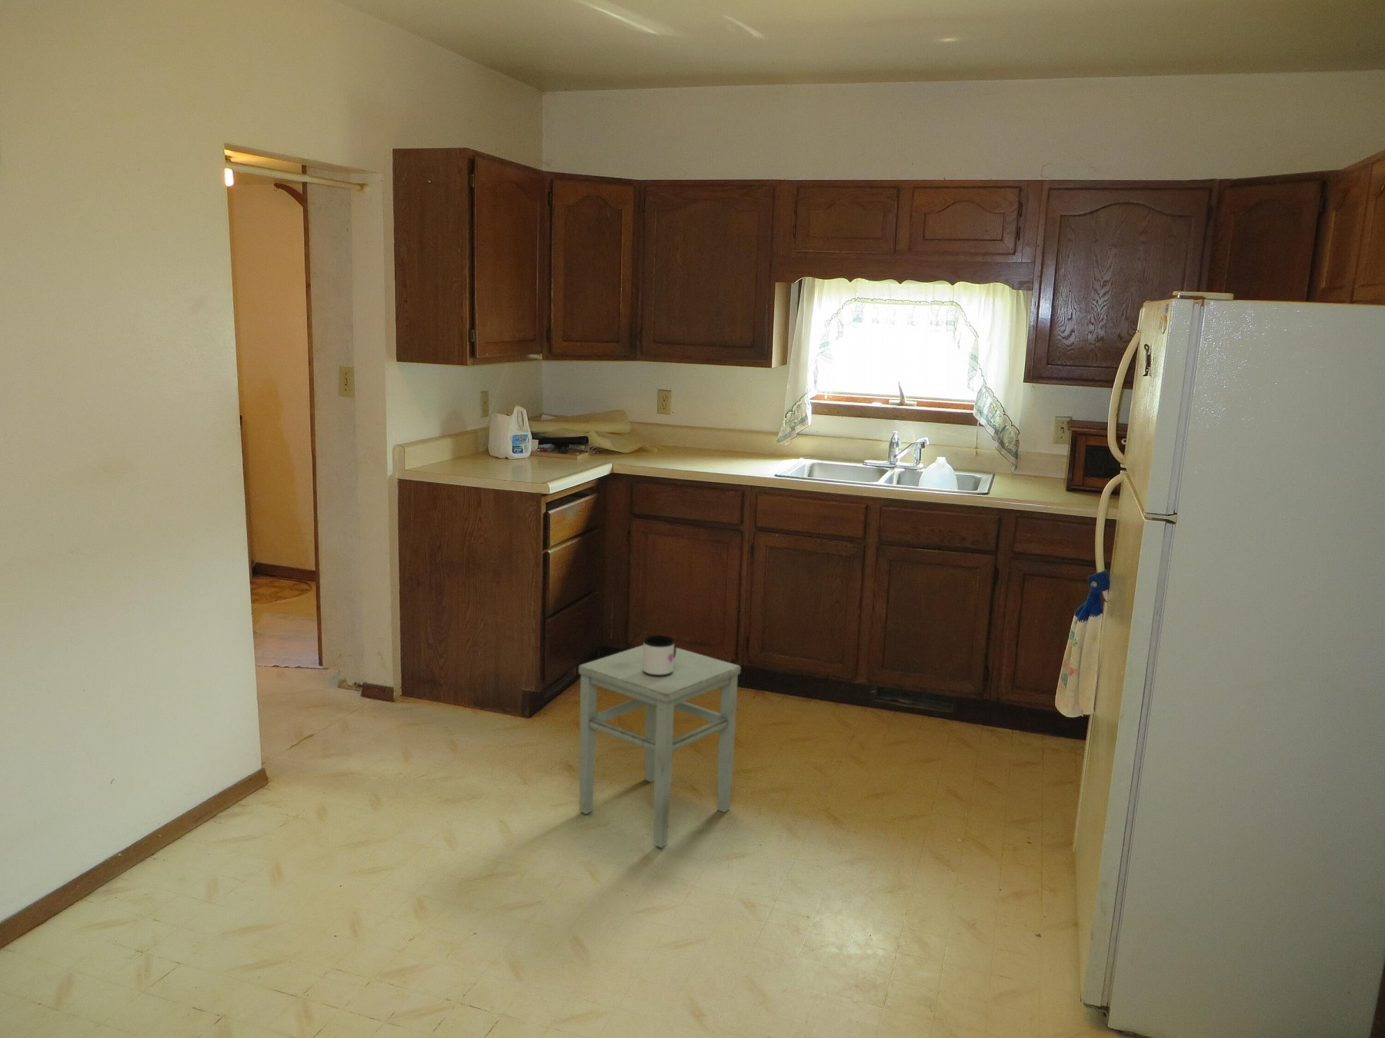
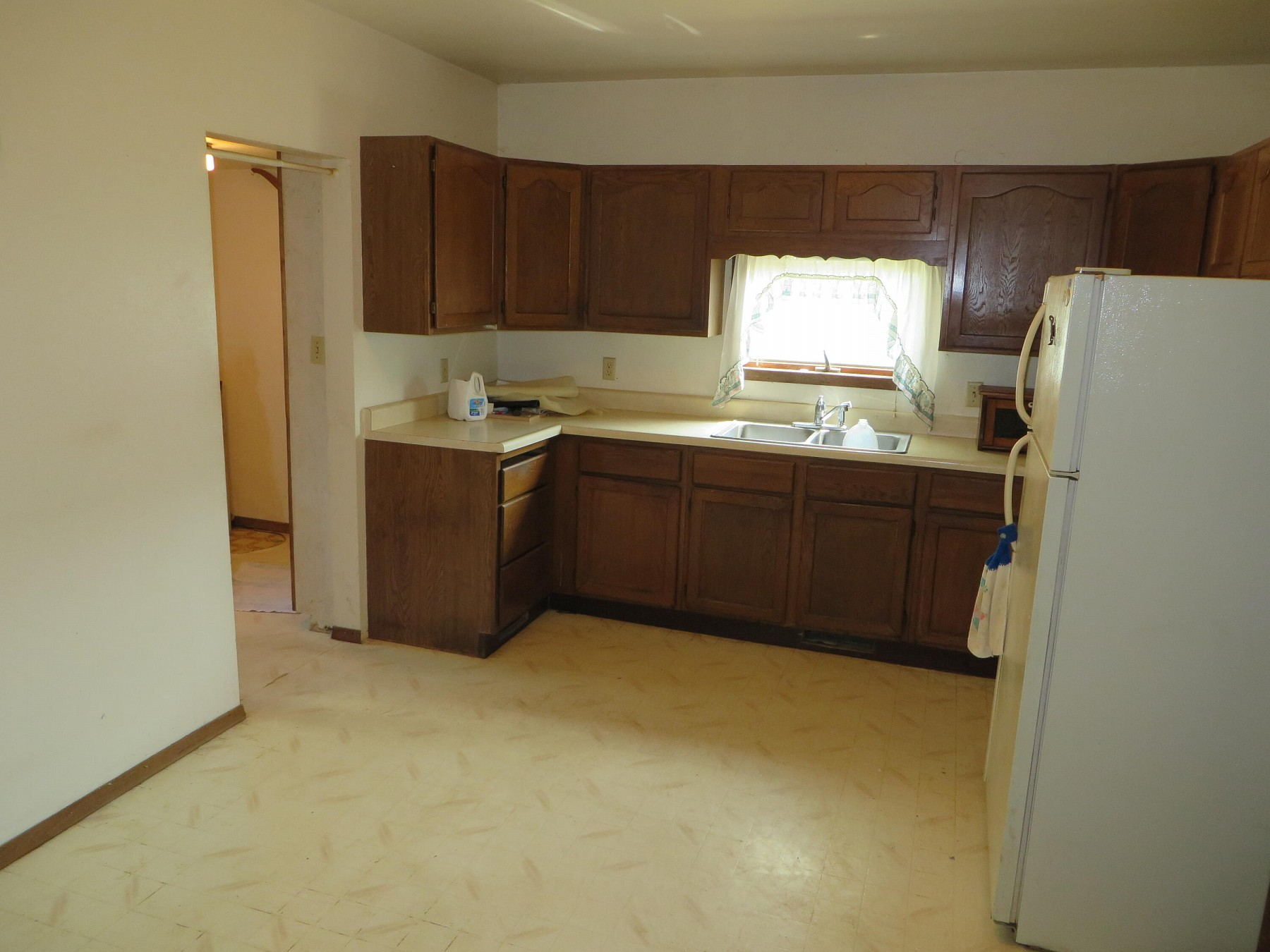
- mug (662, 653)
- stool (658, 739)
